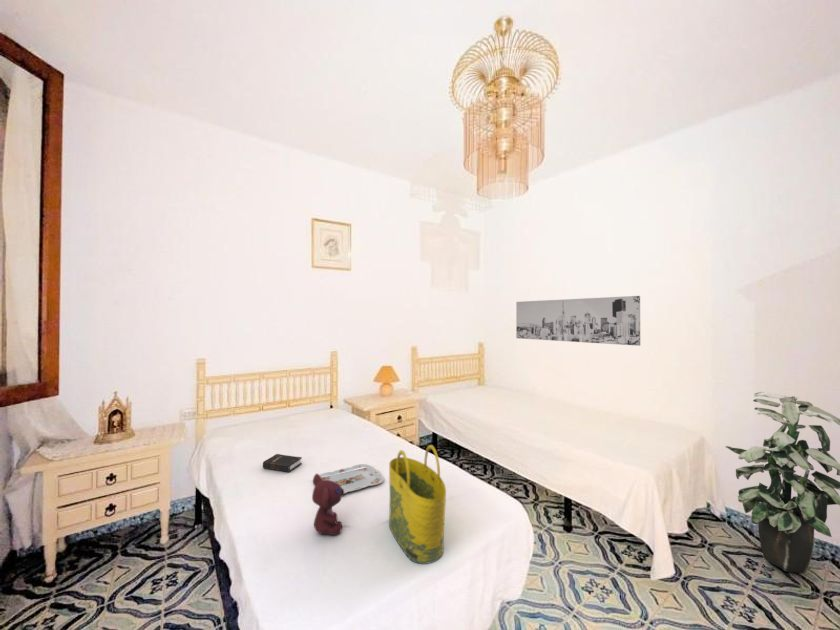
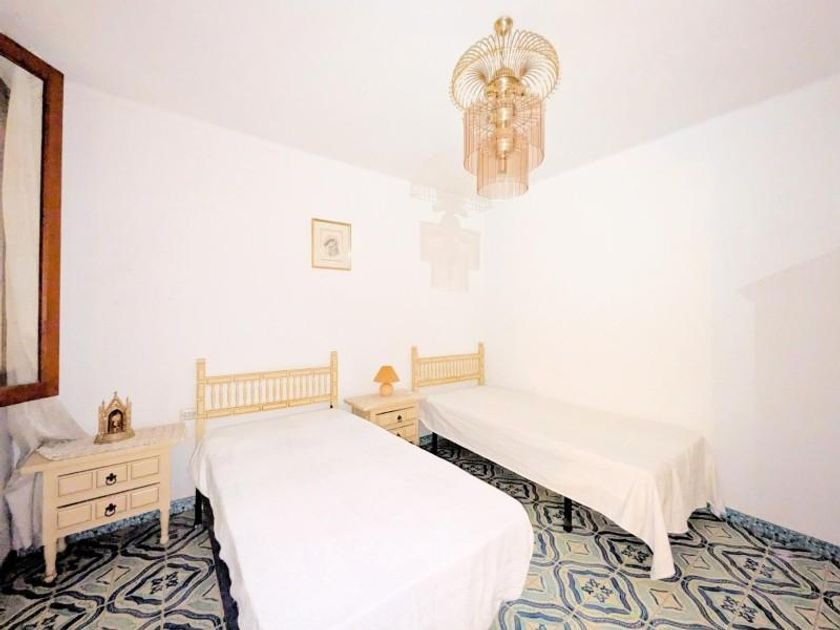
- indoor plant (782, 476)
- tote bag (416, 492)
- hardback book (282, 462)
- wall art (568, 320)
- teddy bear (328, 505)
- serving tray (349, 479)
